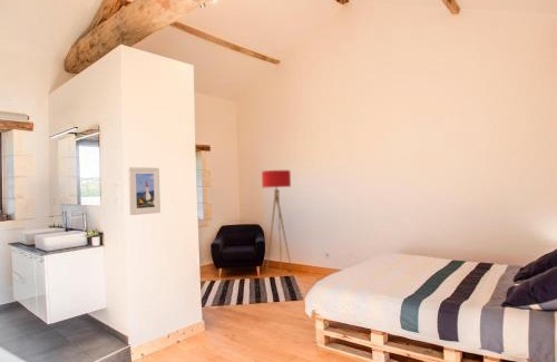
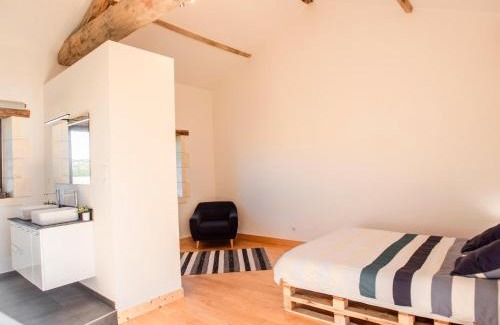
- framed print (145, 190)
- floor lamp (278, 221)
